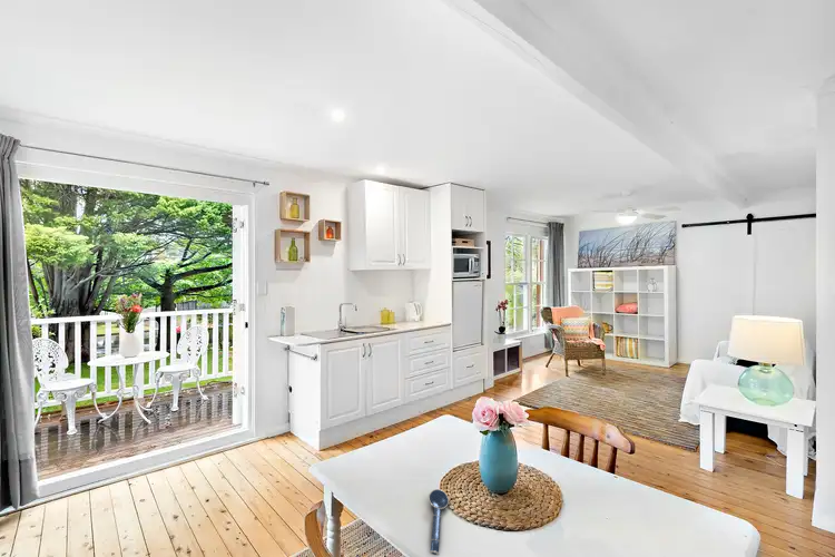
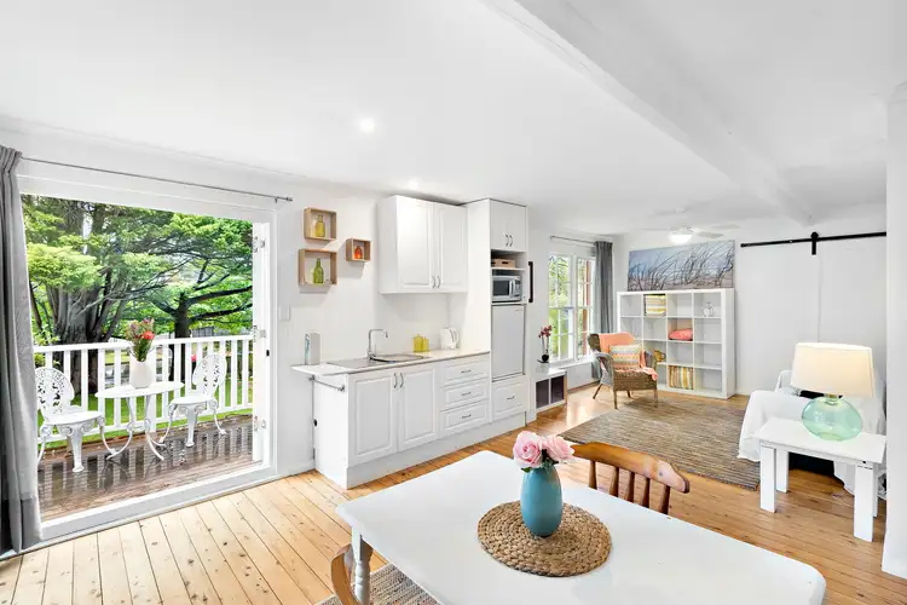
- spoon (434, 518)
